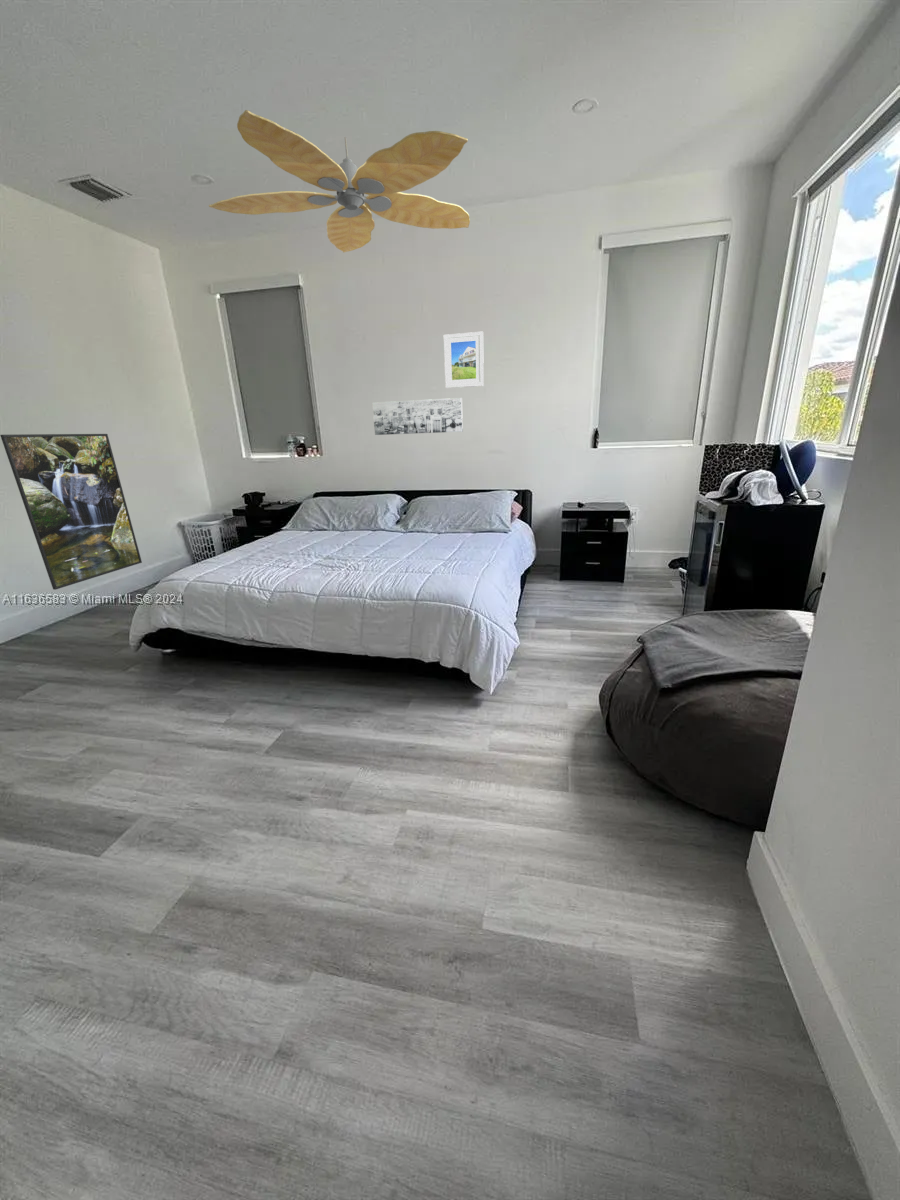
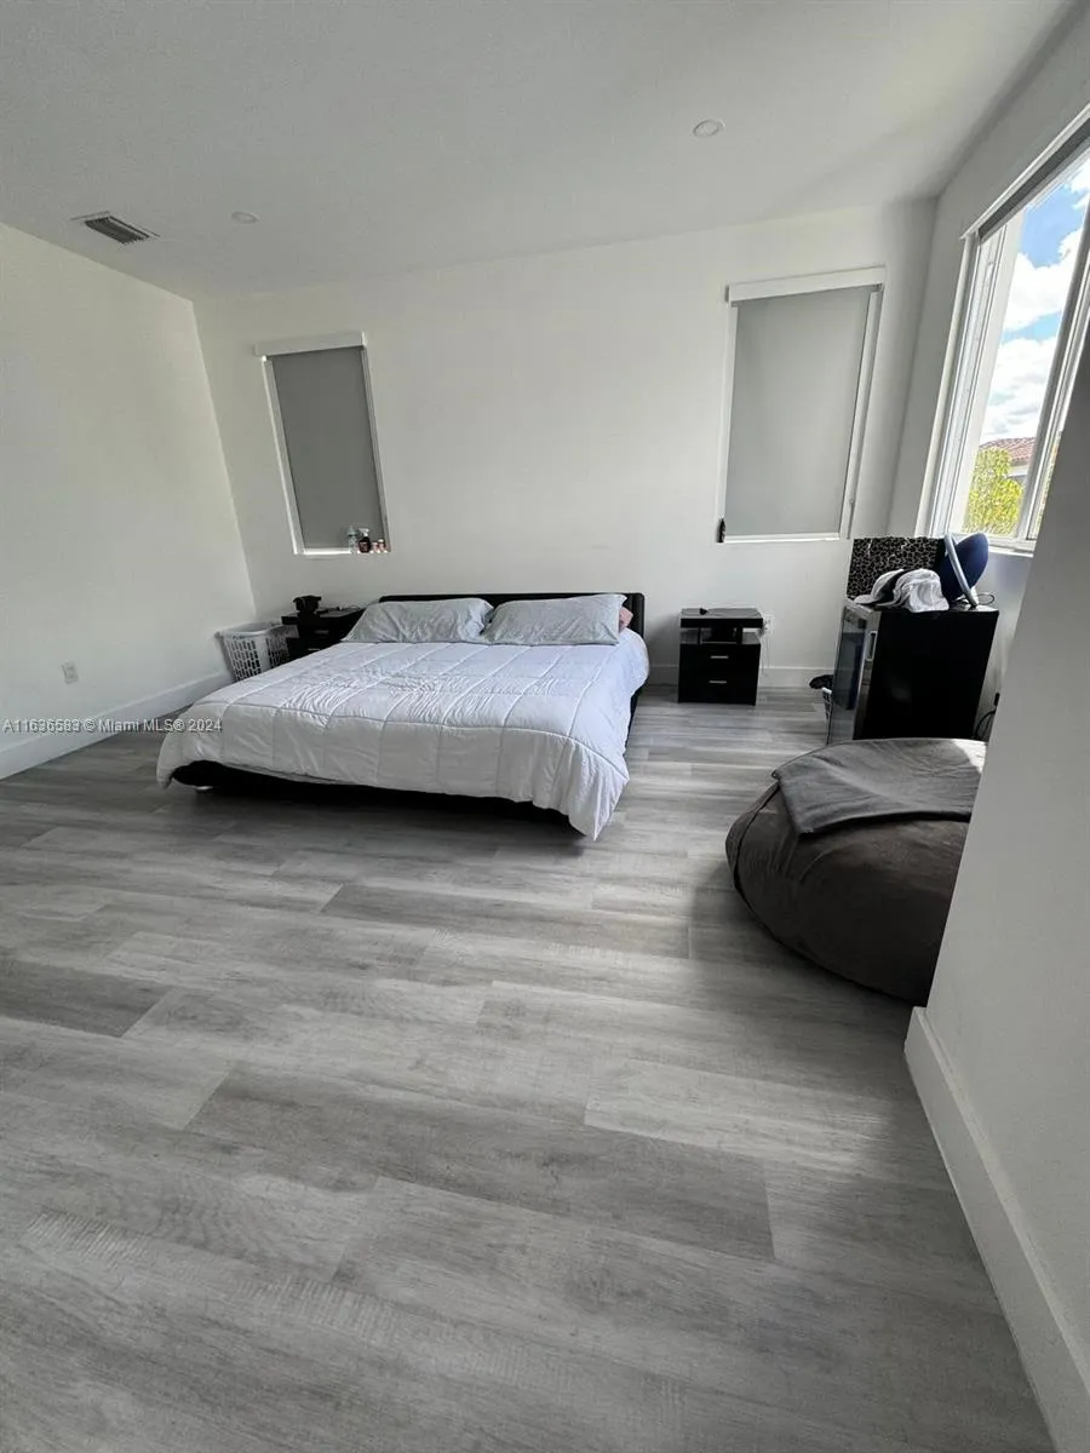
- wall art (417, 417)
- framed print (81, 508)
- ceiling fan (344, 177)
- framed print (463, 360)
